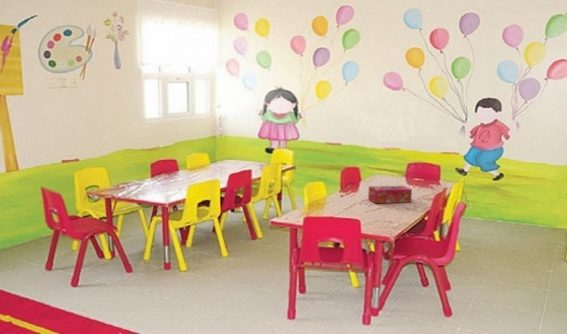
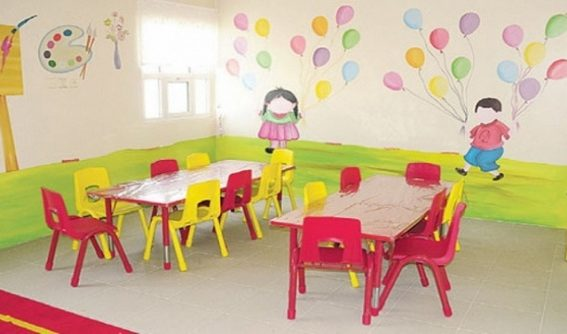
- tissue box (389, 194)
